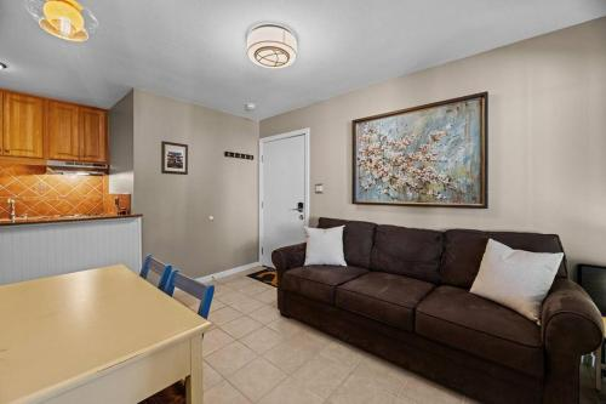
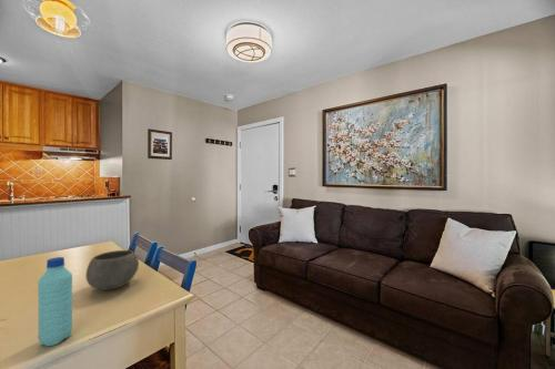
+ bowl (113, 270)
+ water bottle (56, 299)
